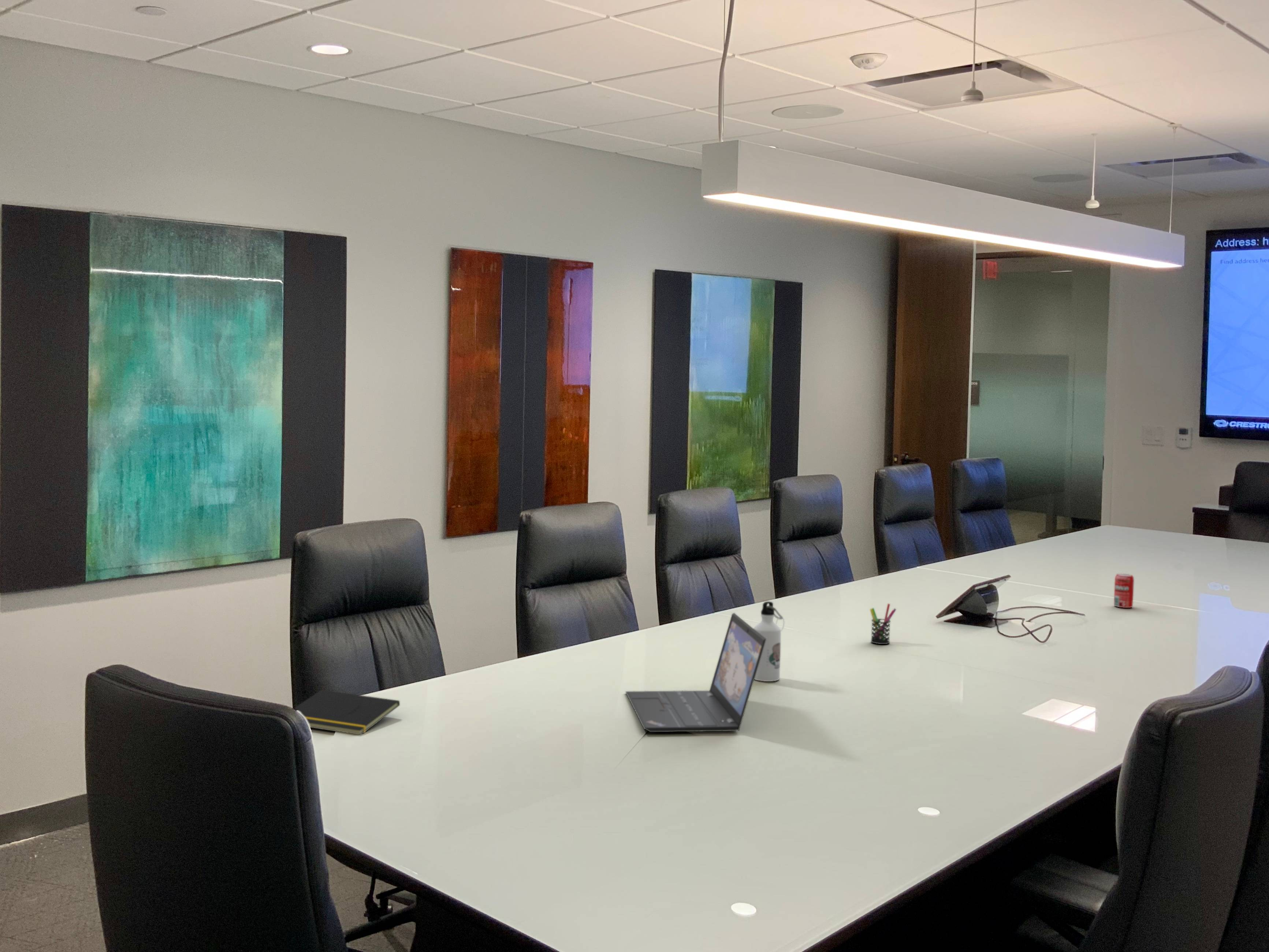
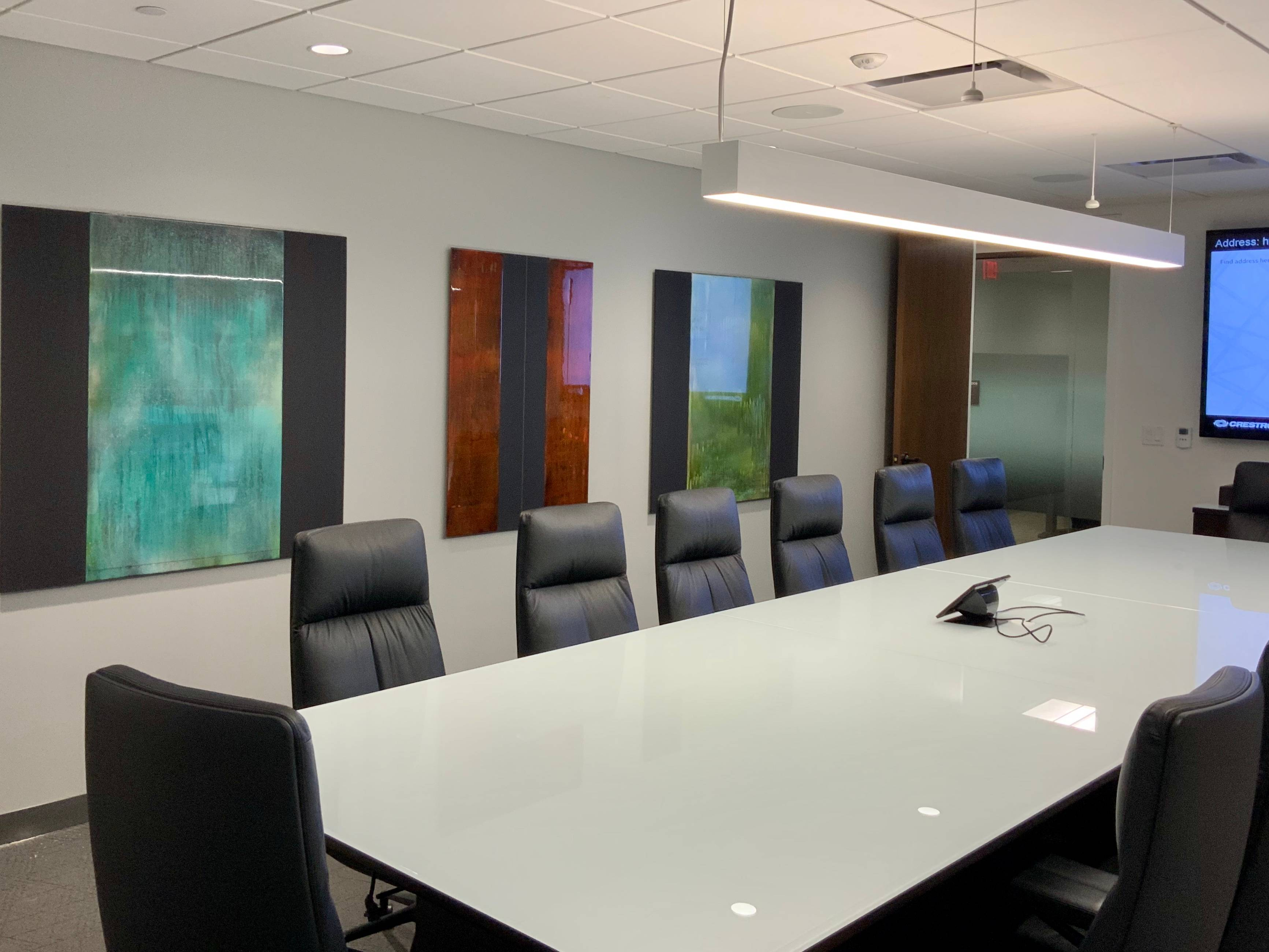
- pen holder (880, 622)
- notepad (340, 711)
- laptop (692, 691)
- water bottle (771, 639)
- beverage can (1124, 591)
